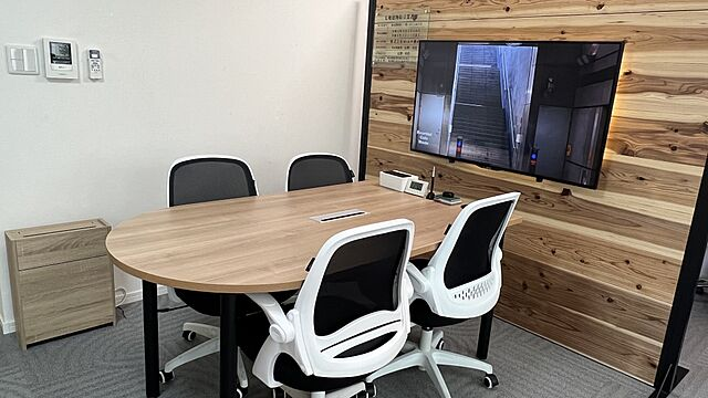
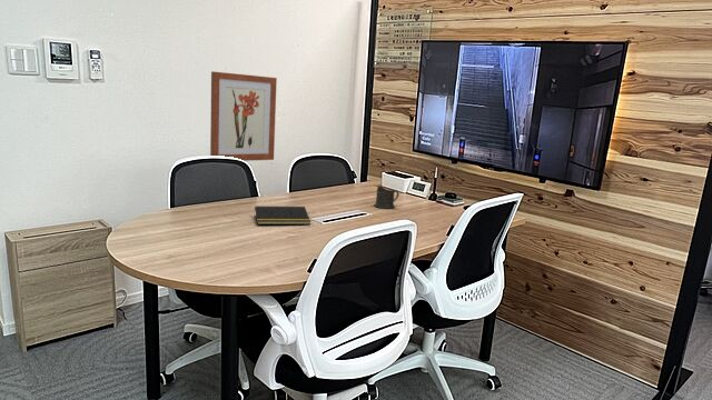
+ cup (387, 197)
+ notepad (281, 214)
+ wall art (244, 118)
